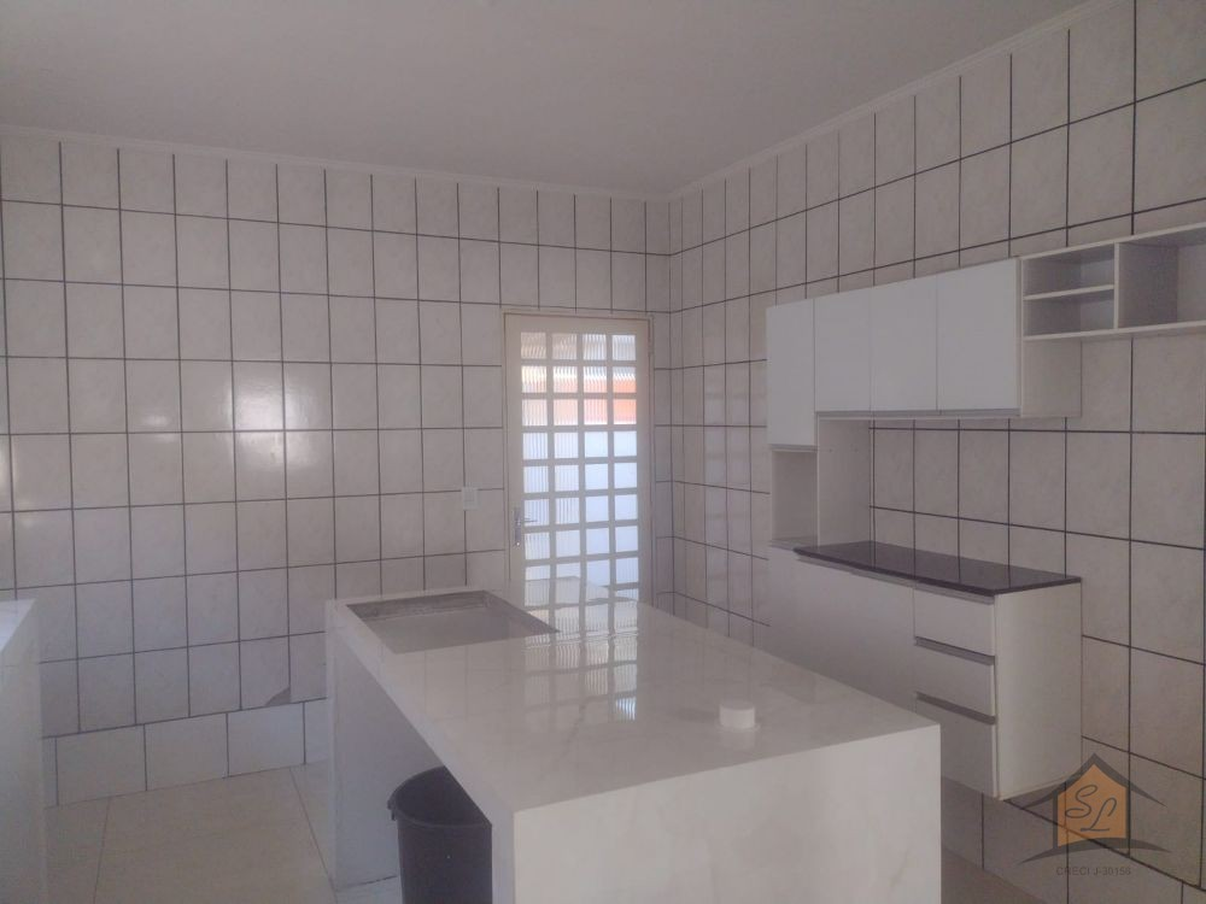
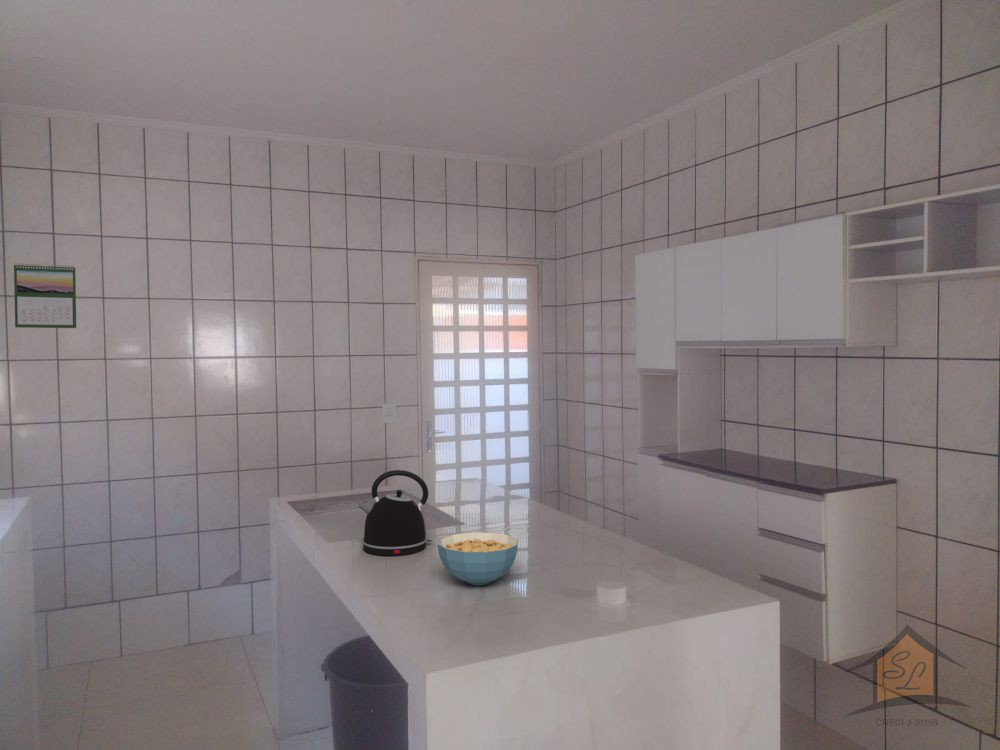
+ calendar (45, 295)
+ cereal bowl (478, 561)
+ kettle (395, 508)
